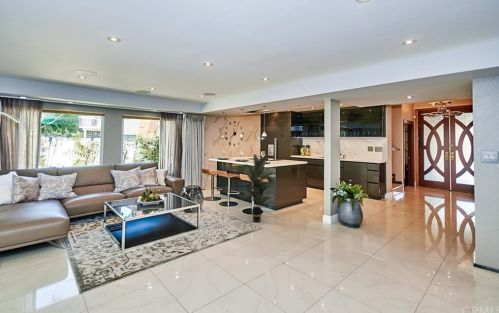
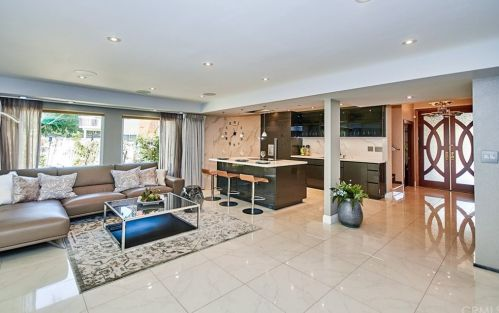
- indoor plant (257, 186)
